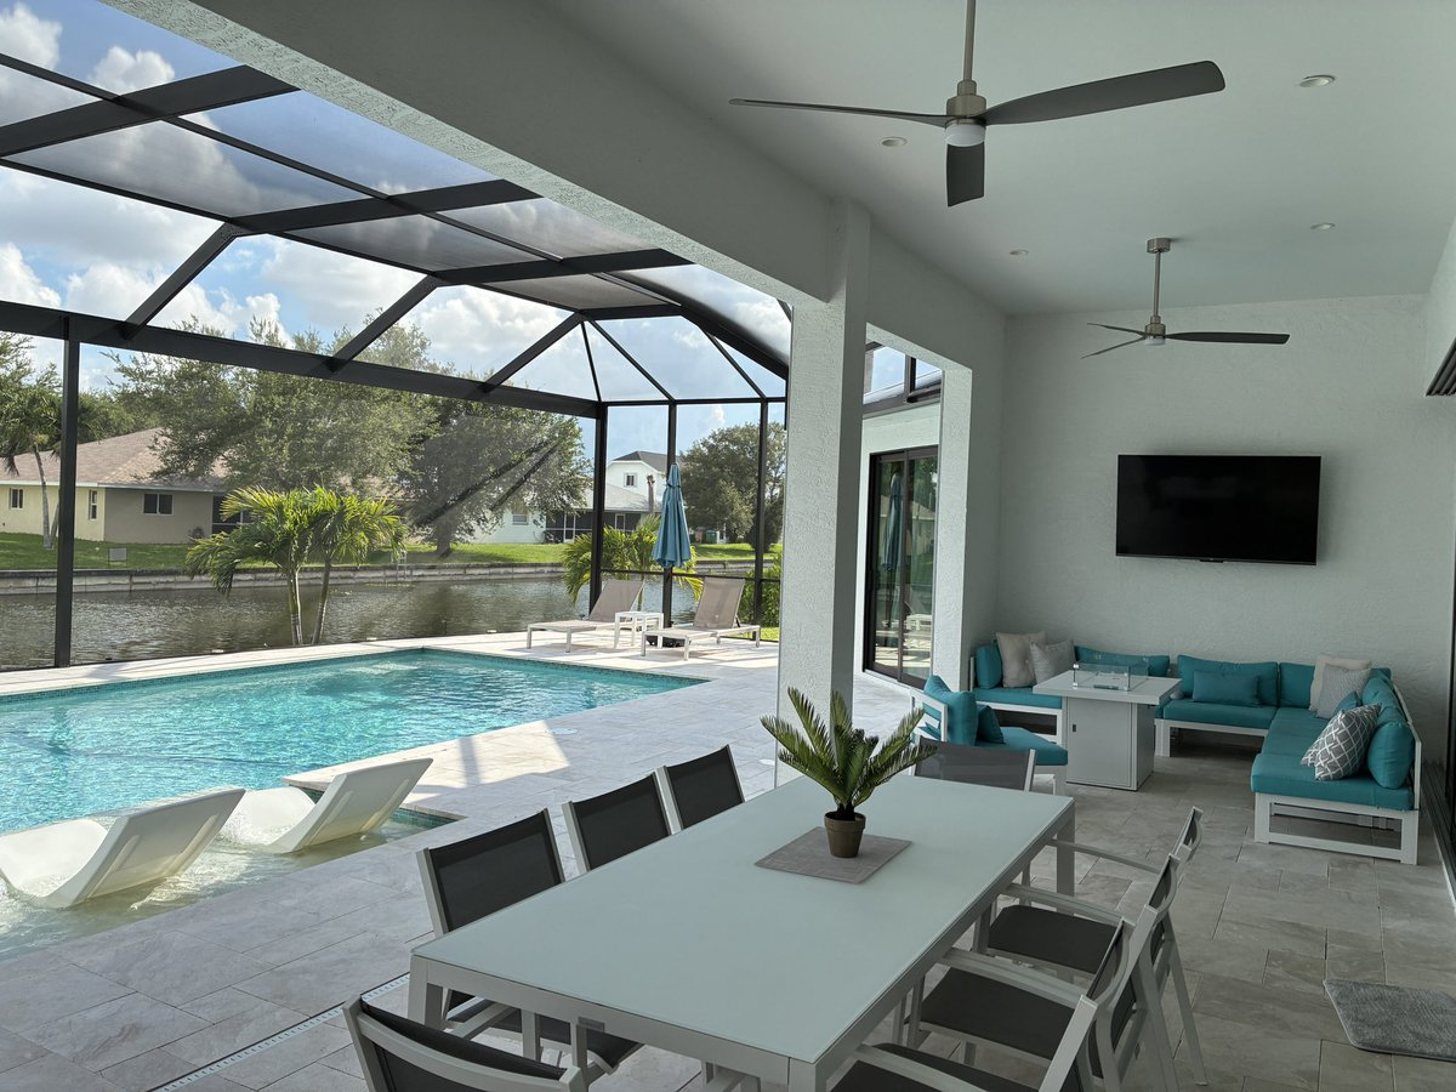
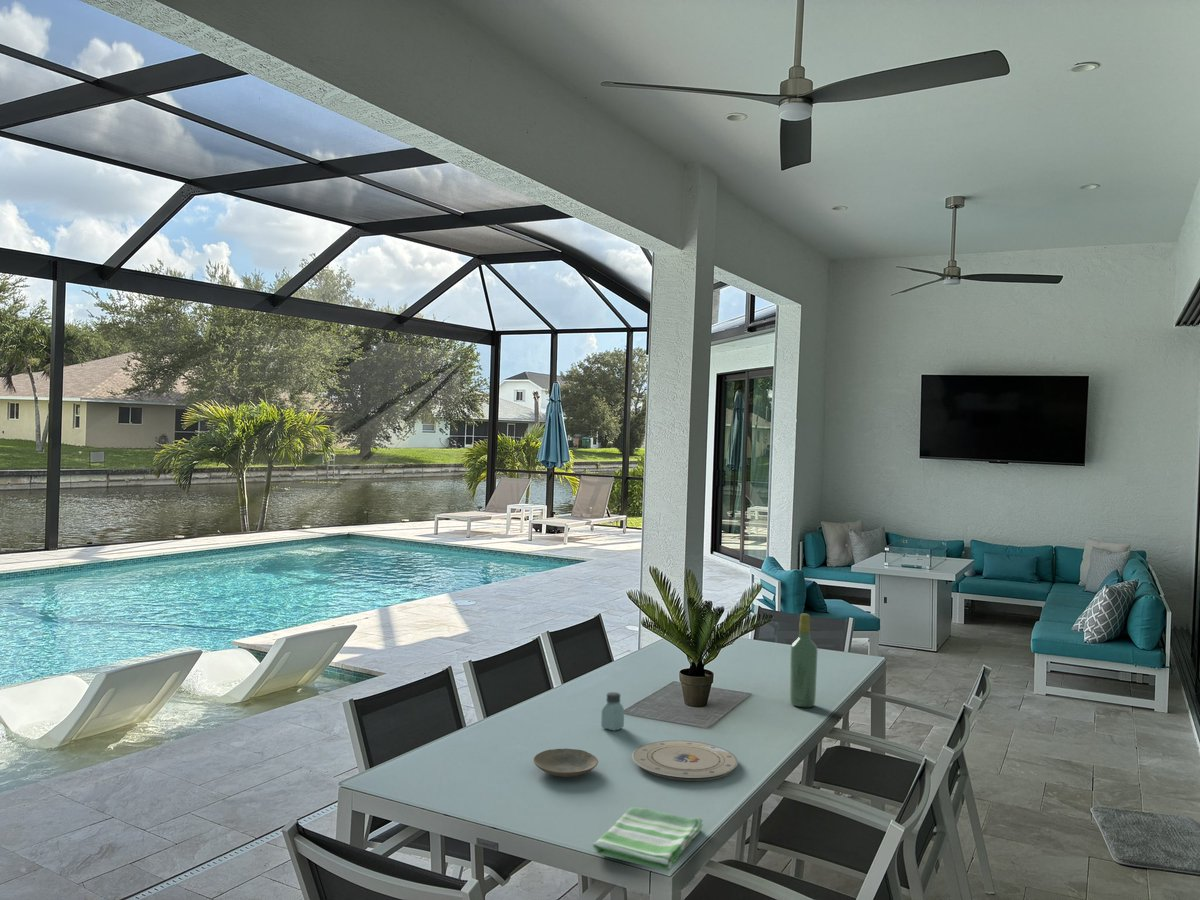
+ wine bottle (803, 659)
+ plate (565, 765)
+ plate (684, 760)
+ saltshaker (613, 710)
+ dish towel (648, 835)
